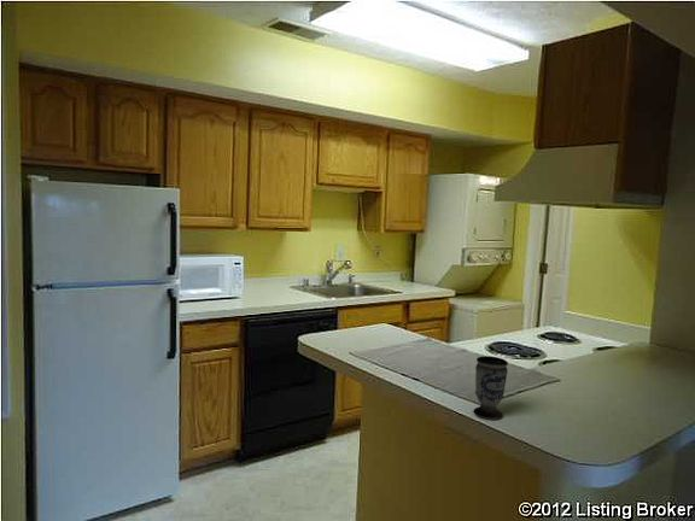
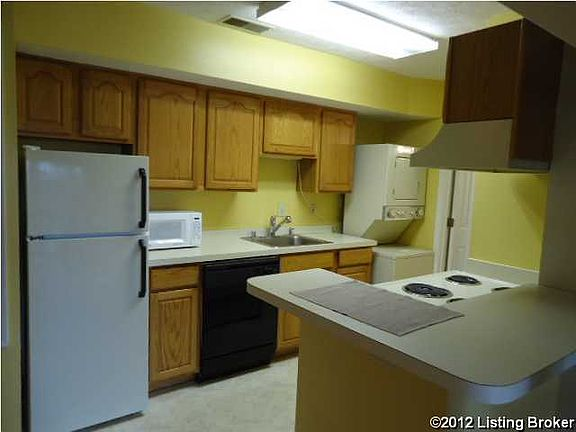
- cup (490, 387)
